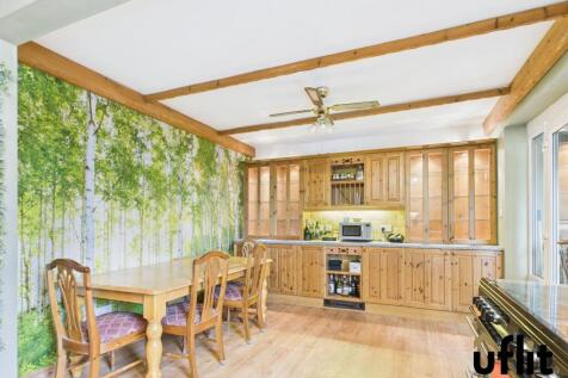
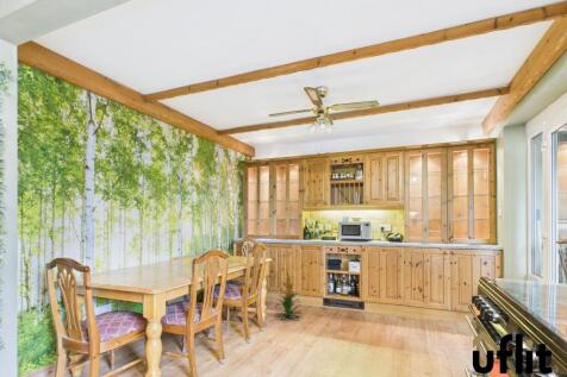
+ indoor plant (288, 294)
